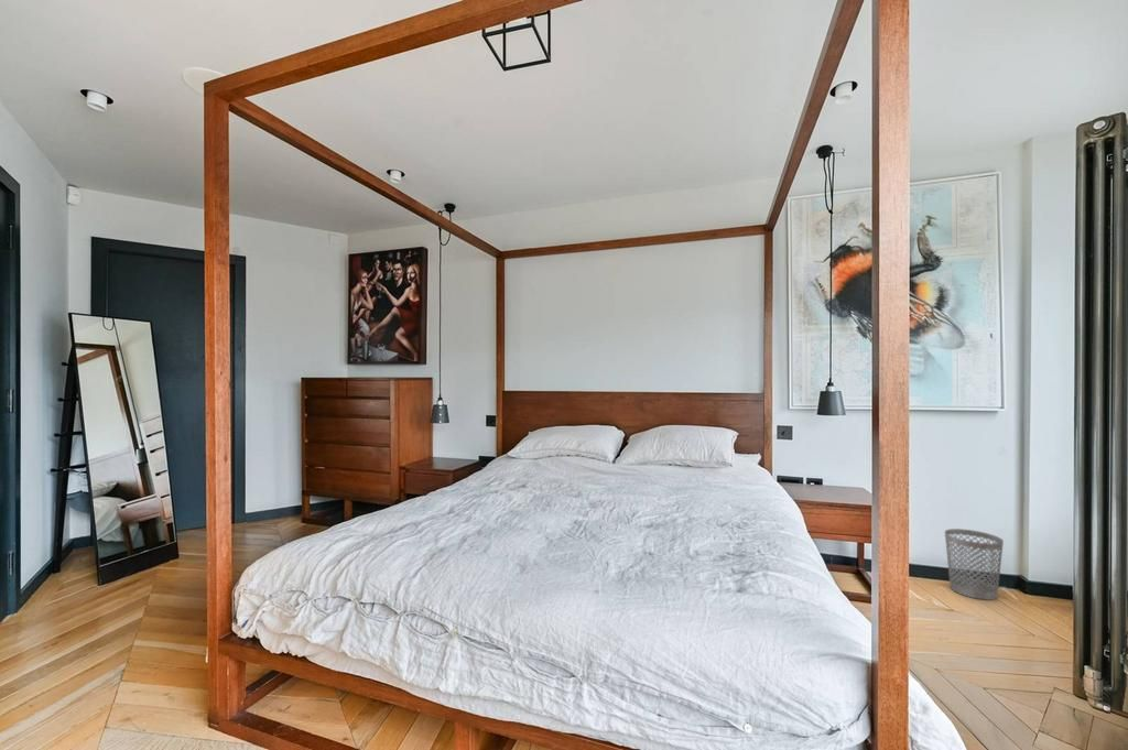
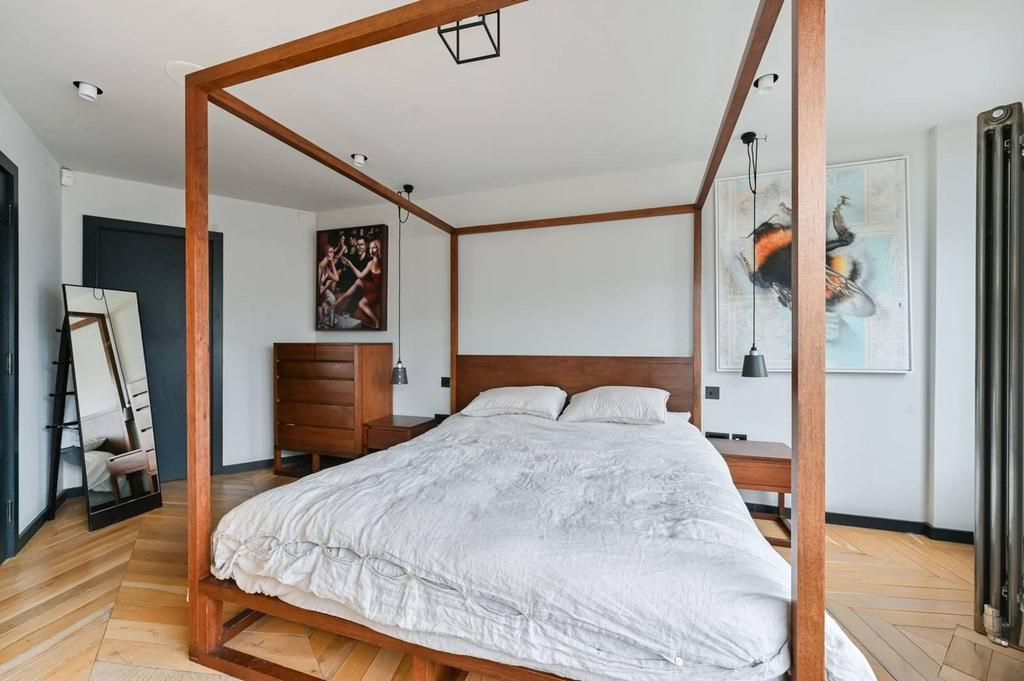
- wastebasket (973, 564)
